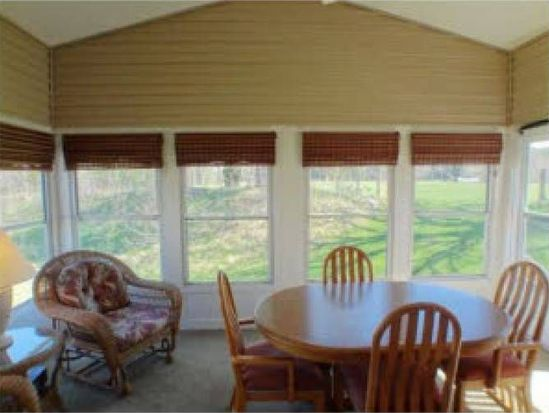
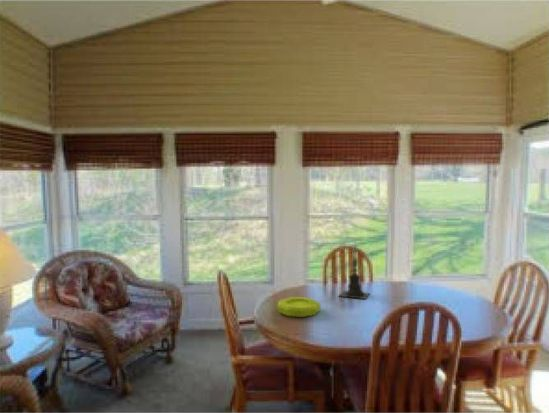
+ candle holder (354, 268)
+ bowl (298, 306)
